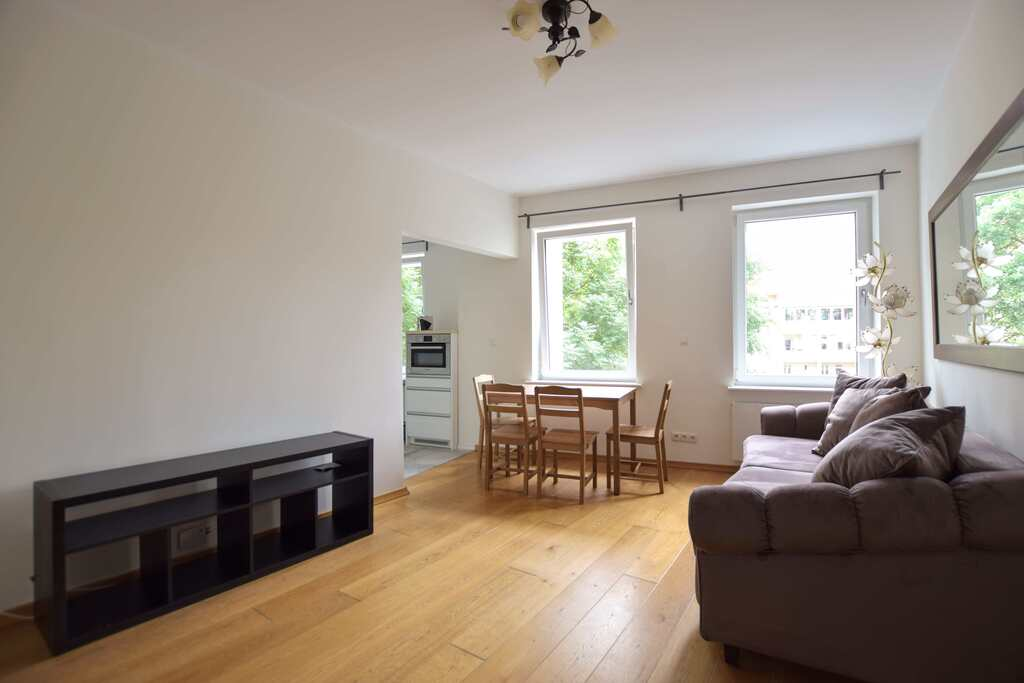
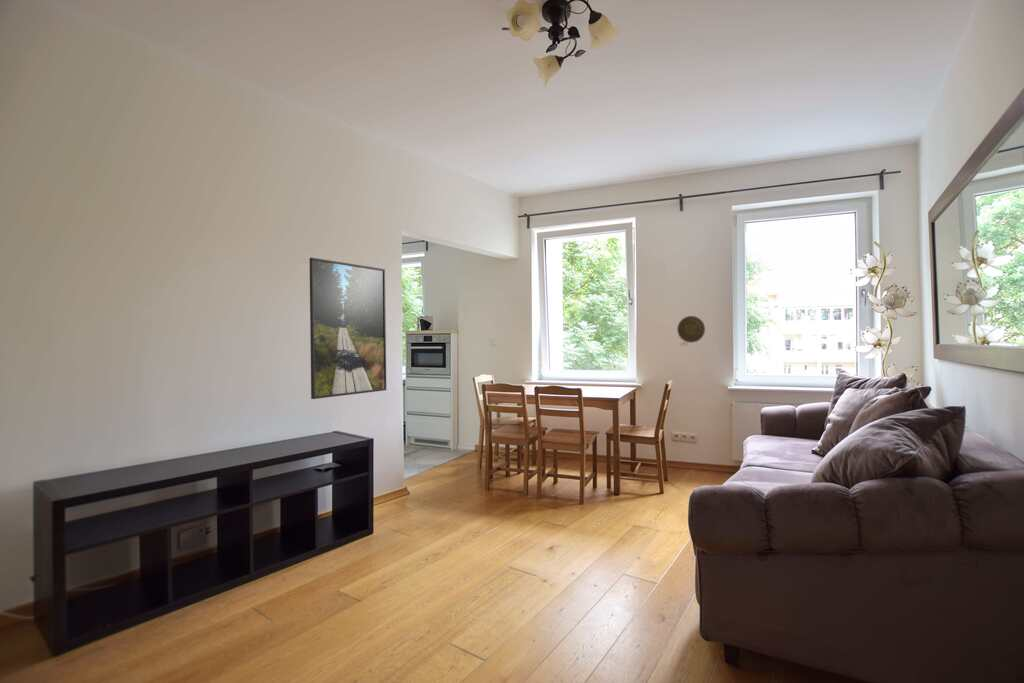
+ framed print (350, 329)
+ decorative plate (690, 329)
